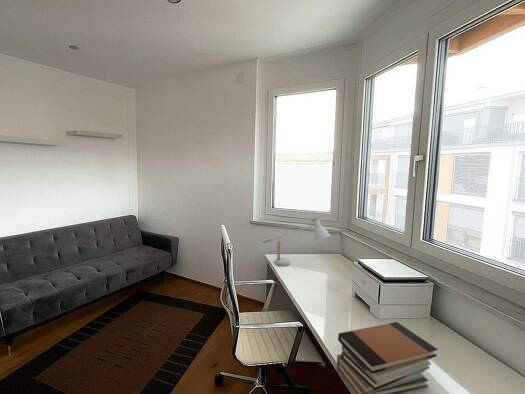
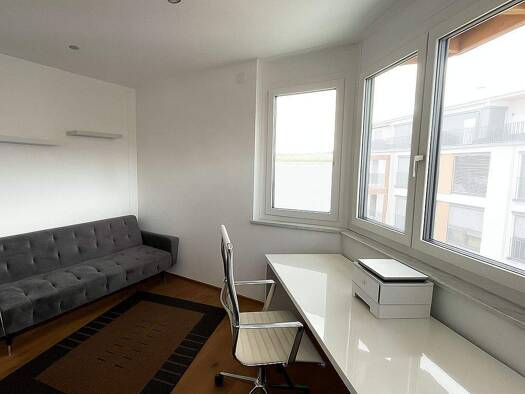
- book stack (384, 358)
- desk lamp (290, 233)
